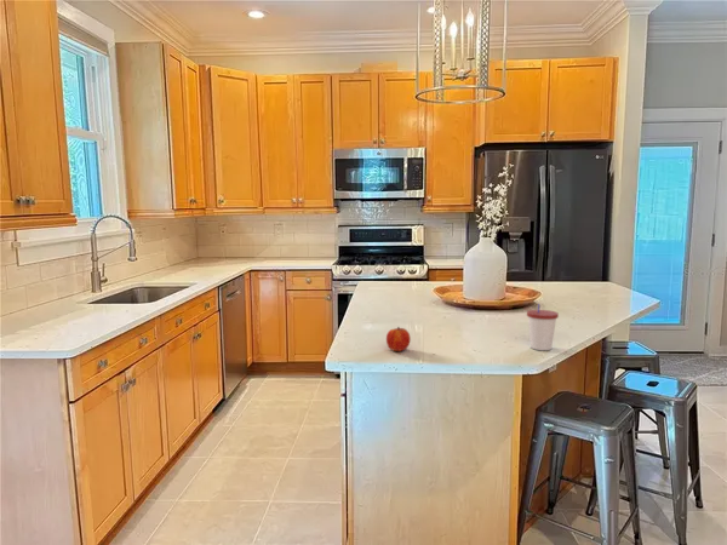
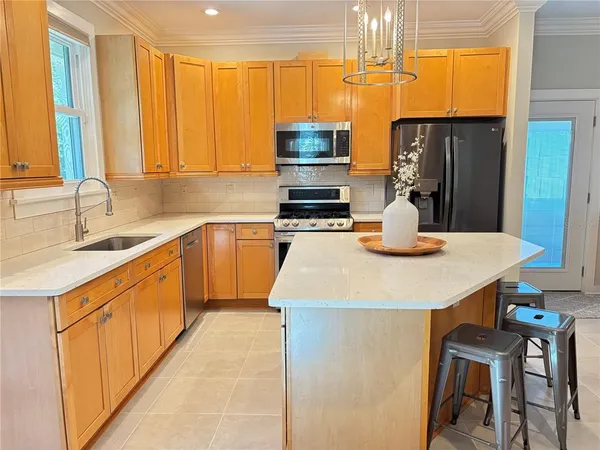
- cup (542, 326)
- fruit (397, 338)
